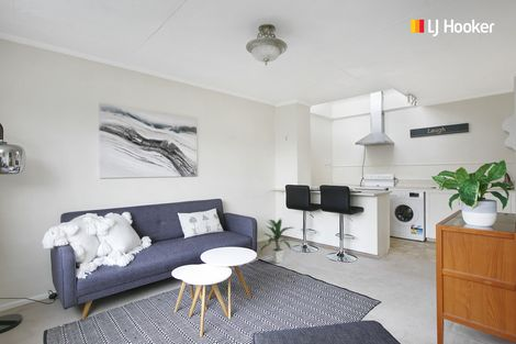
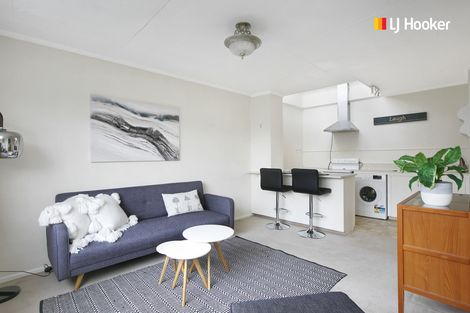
- indoor plant (276, 238)
